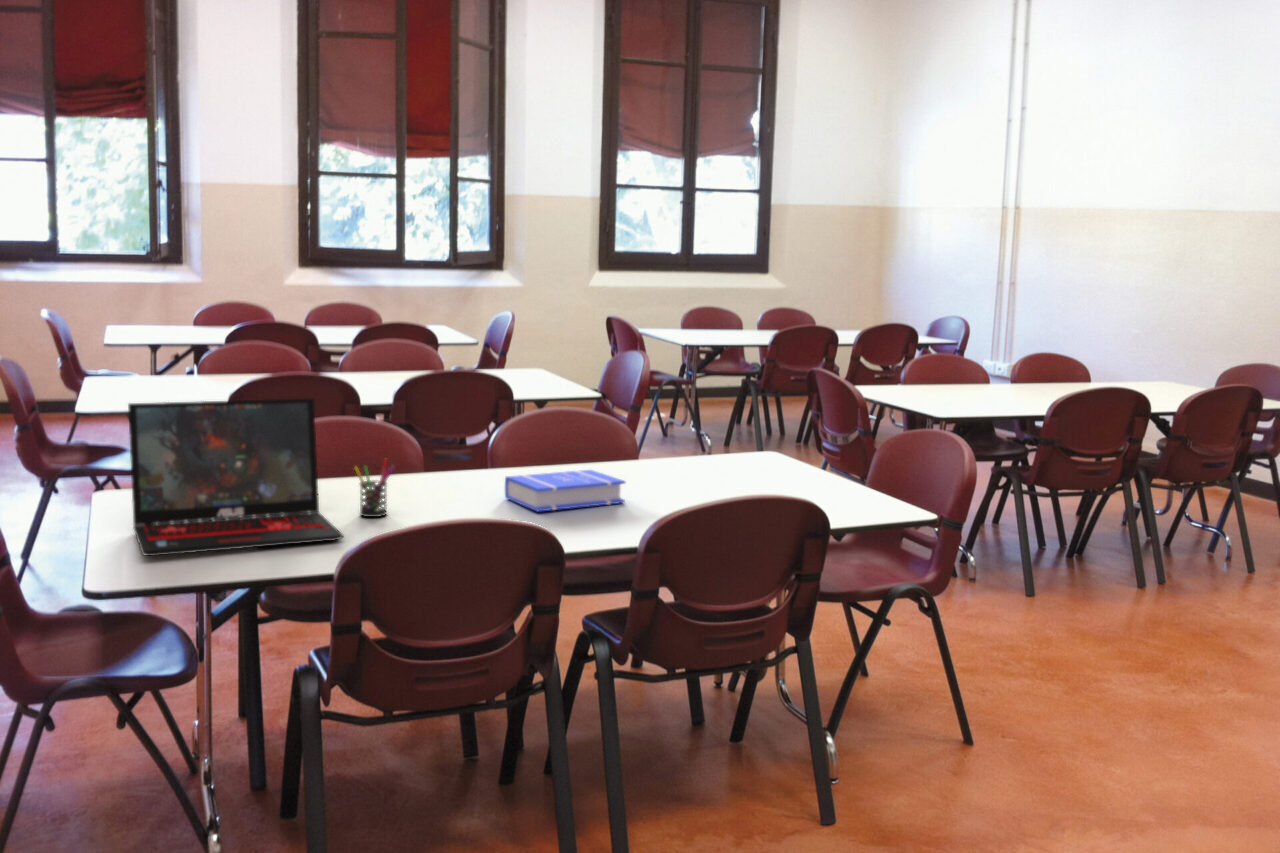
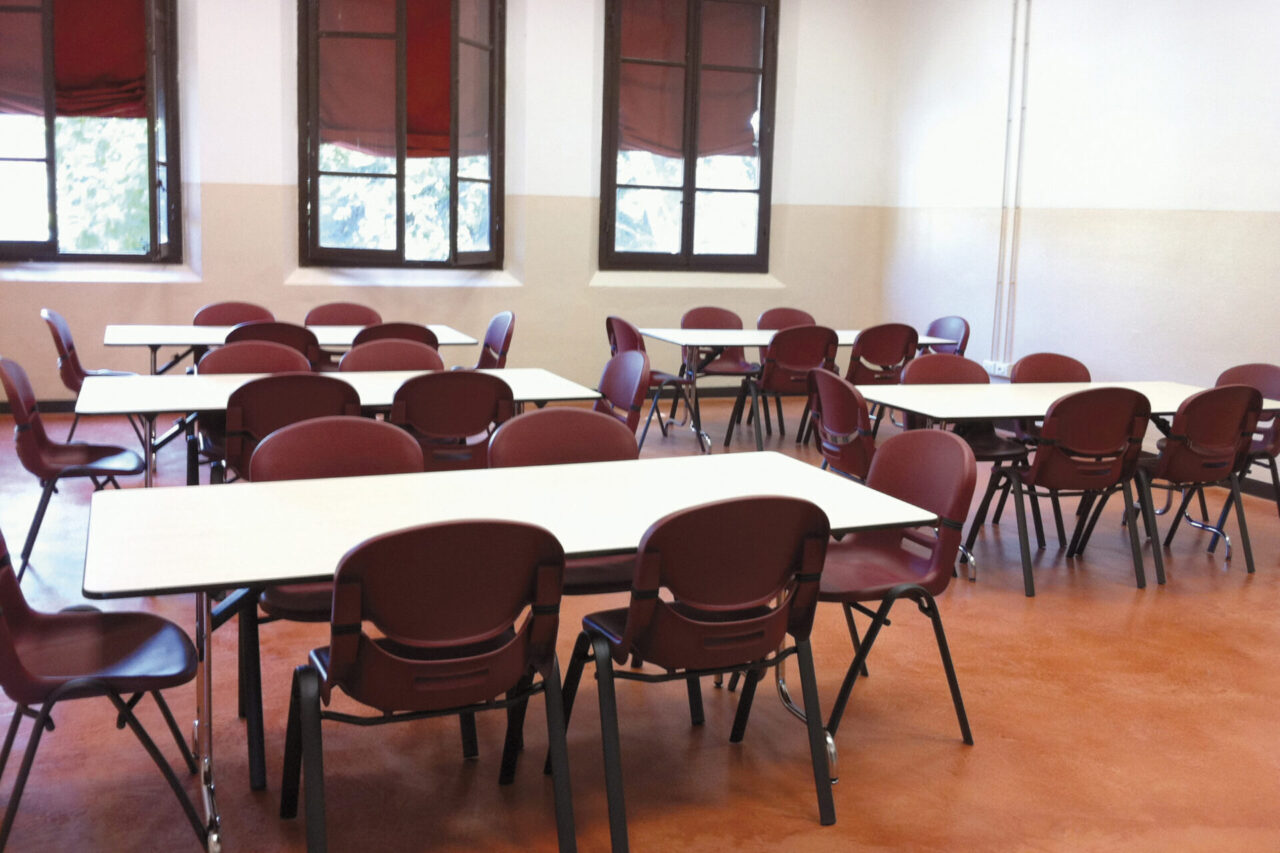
- laptop (235, 472)
- book (564, 489)
- pen holder (373, 486)
